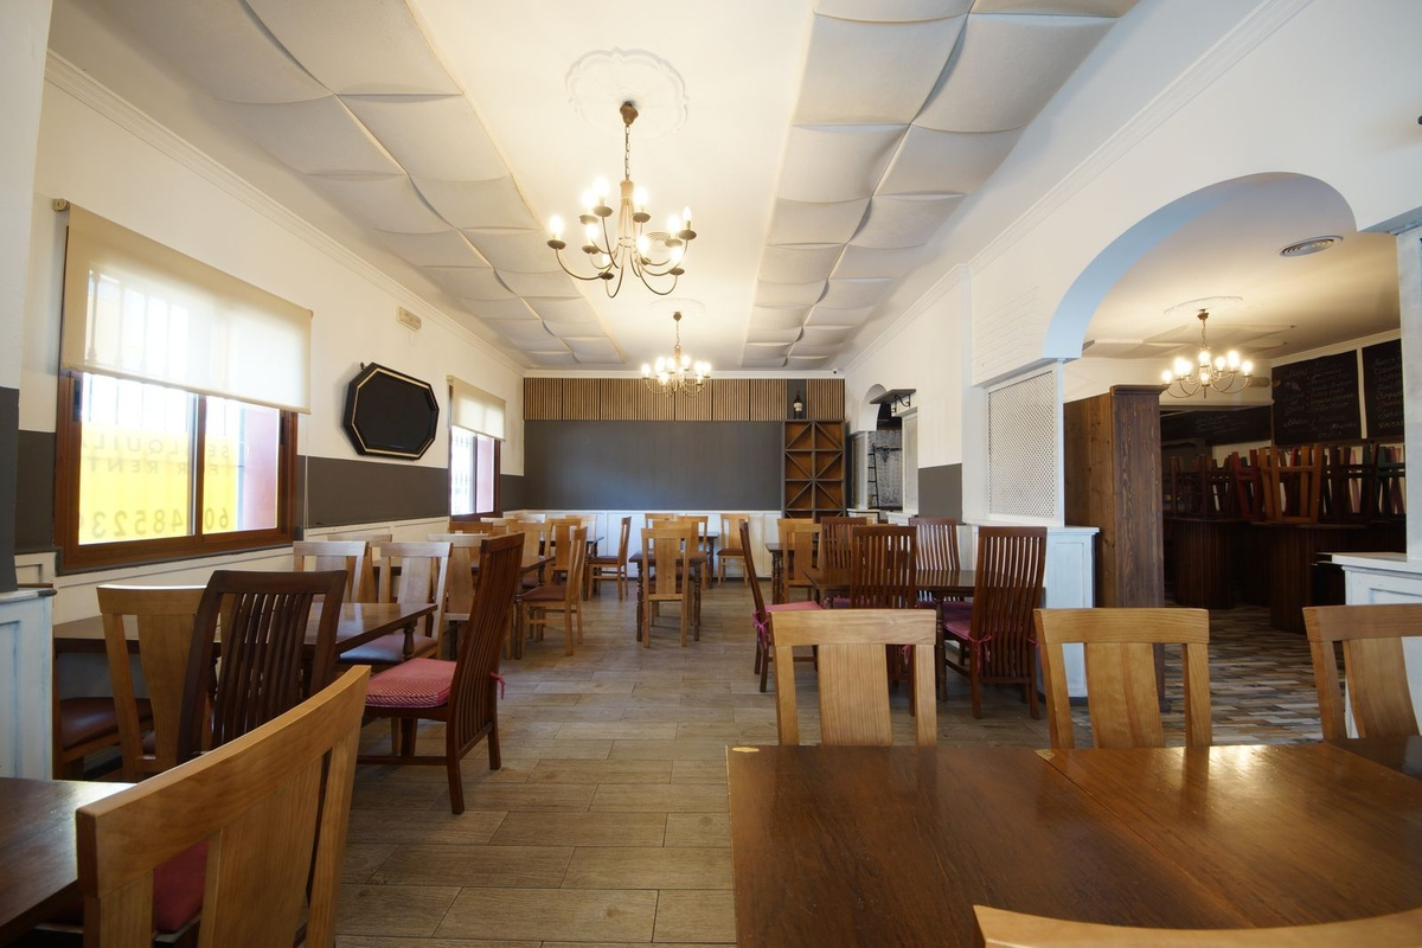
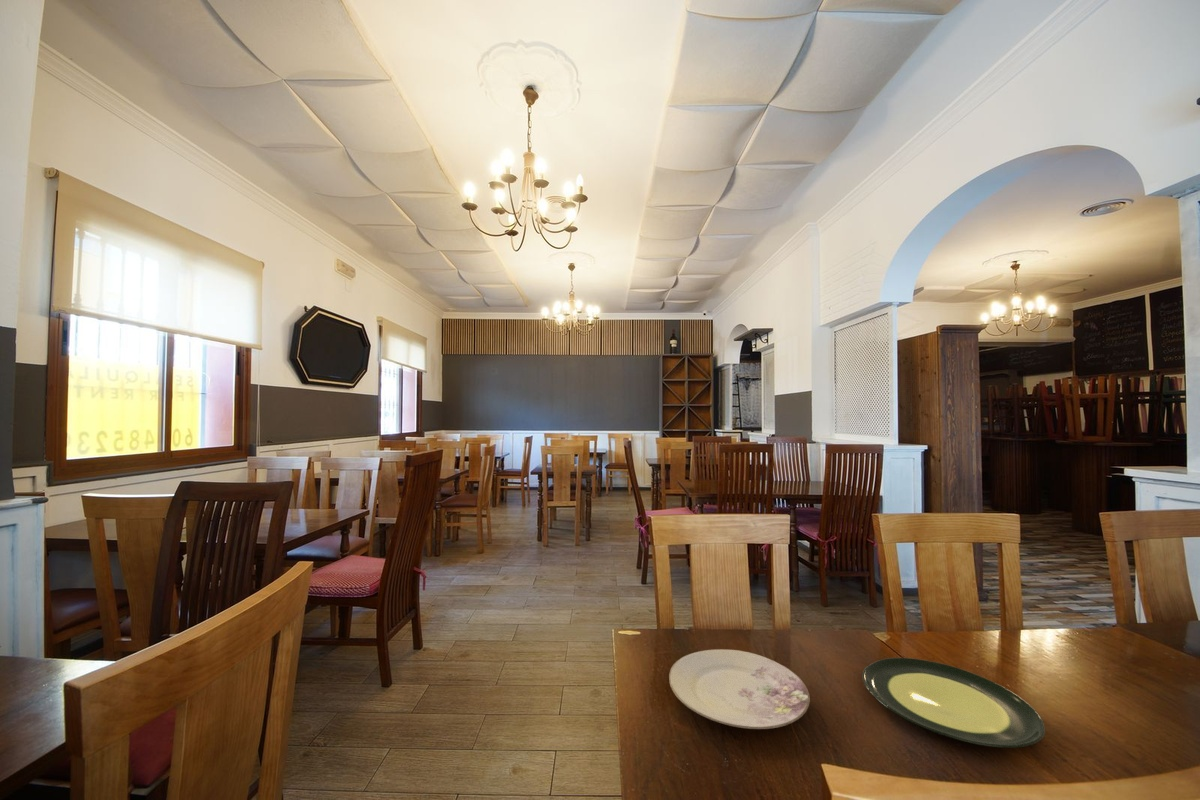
+ plate (736, 689)
+ plate (945, 700)
